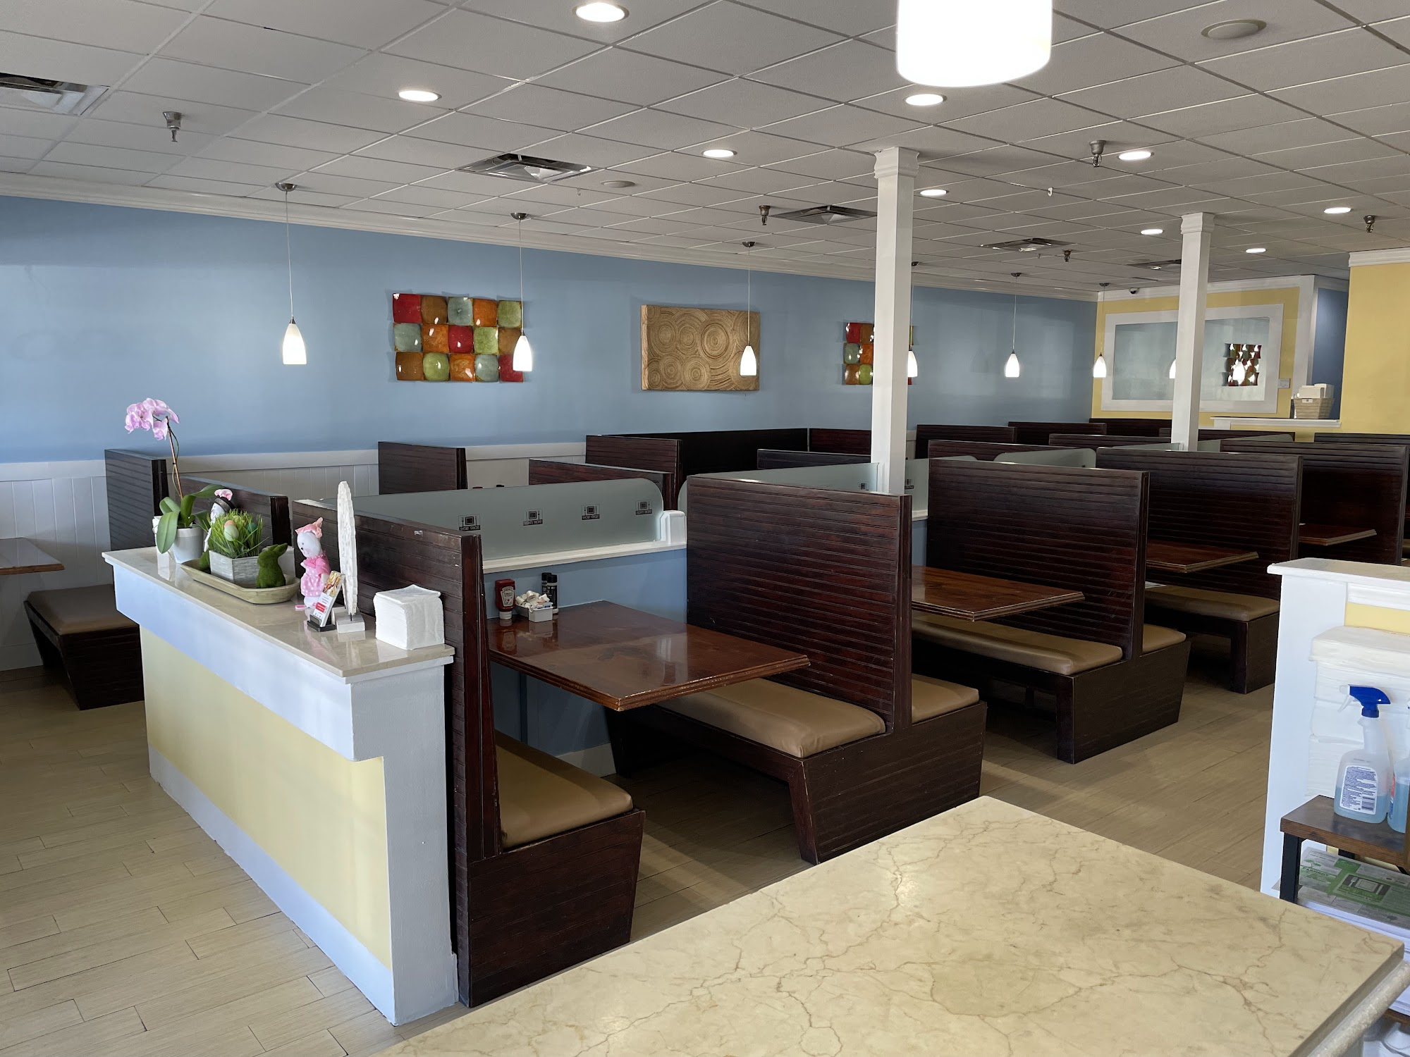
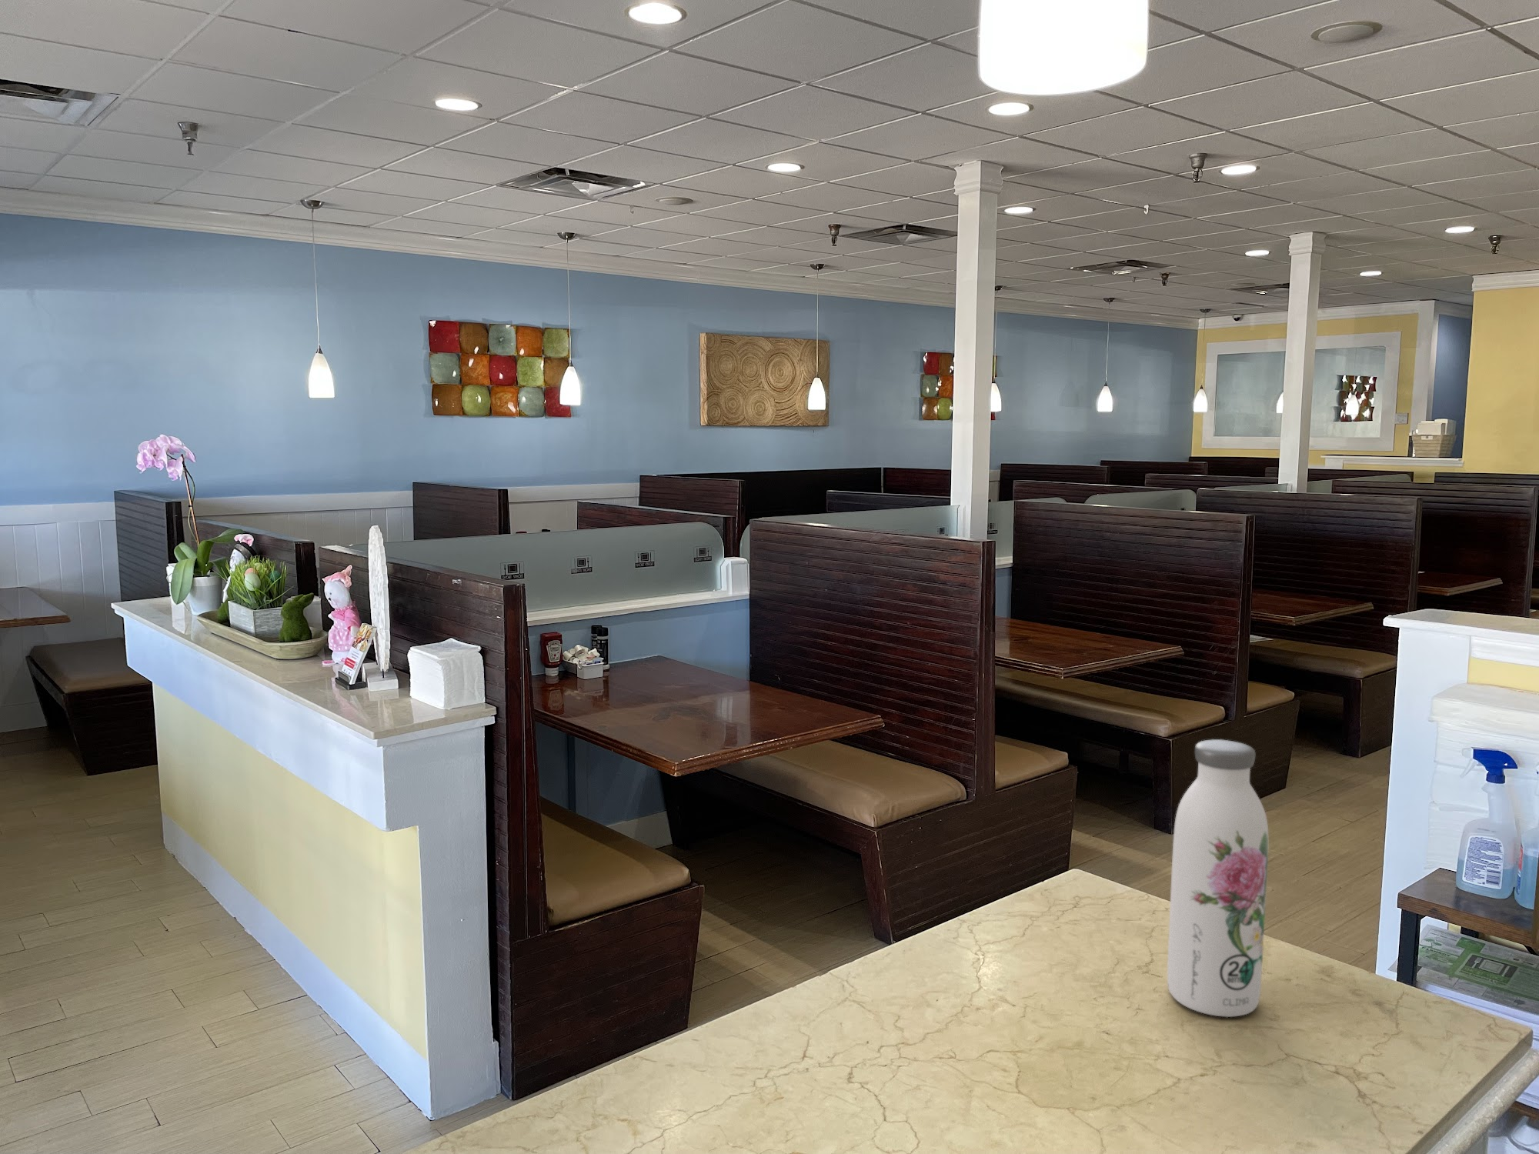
+ water bottle (1218, 872)
